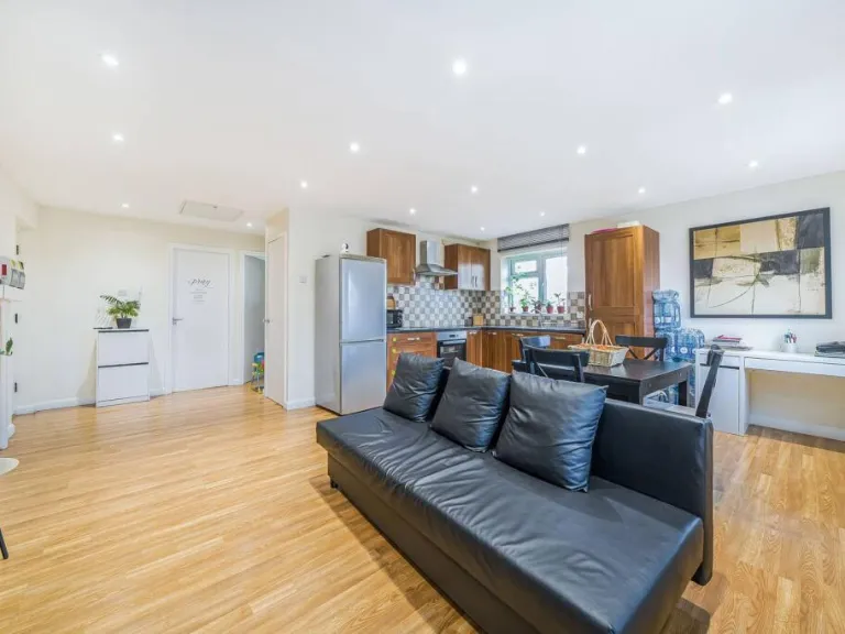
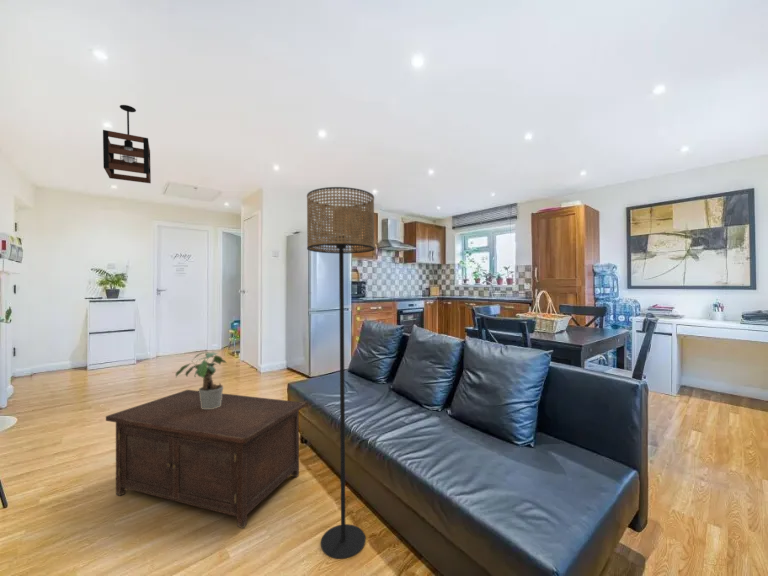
+ pendant light (128, 142)
+ potted plant (205, 378)
+ floor lamp (342, 368)
+ cabinet (210, 447)
